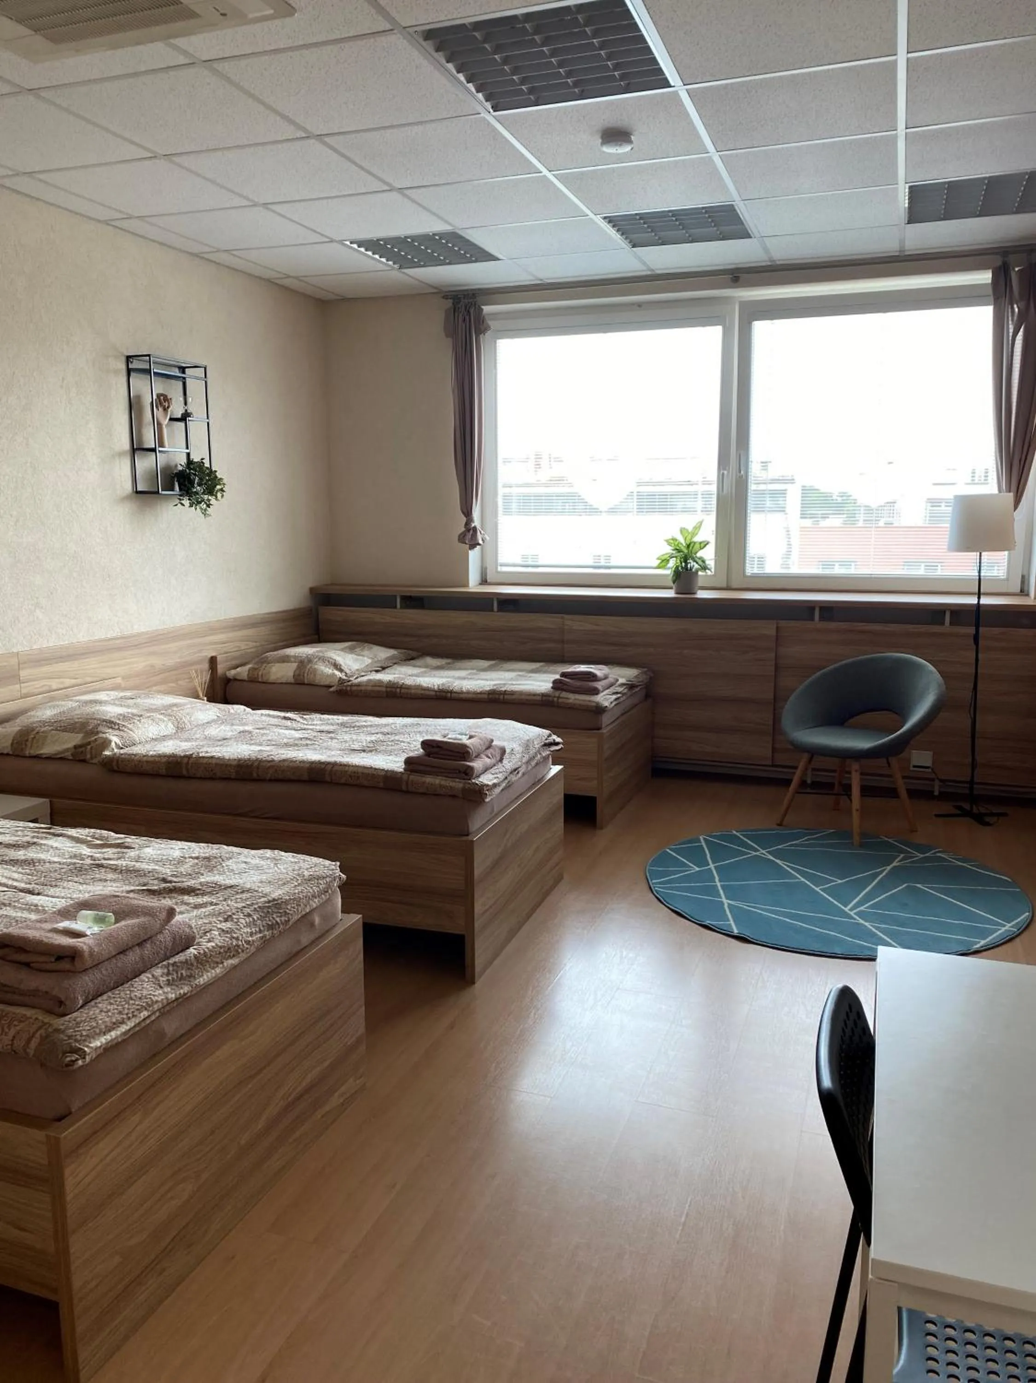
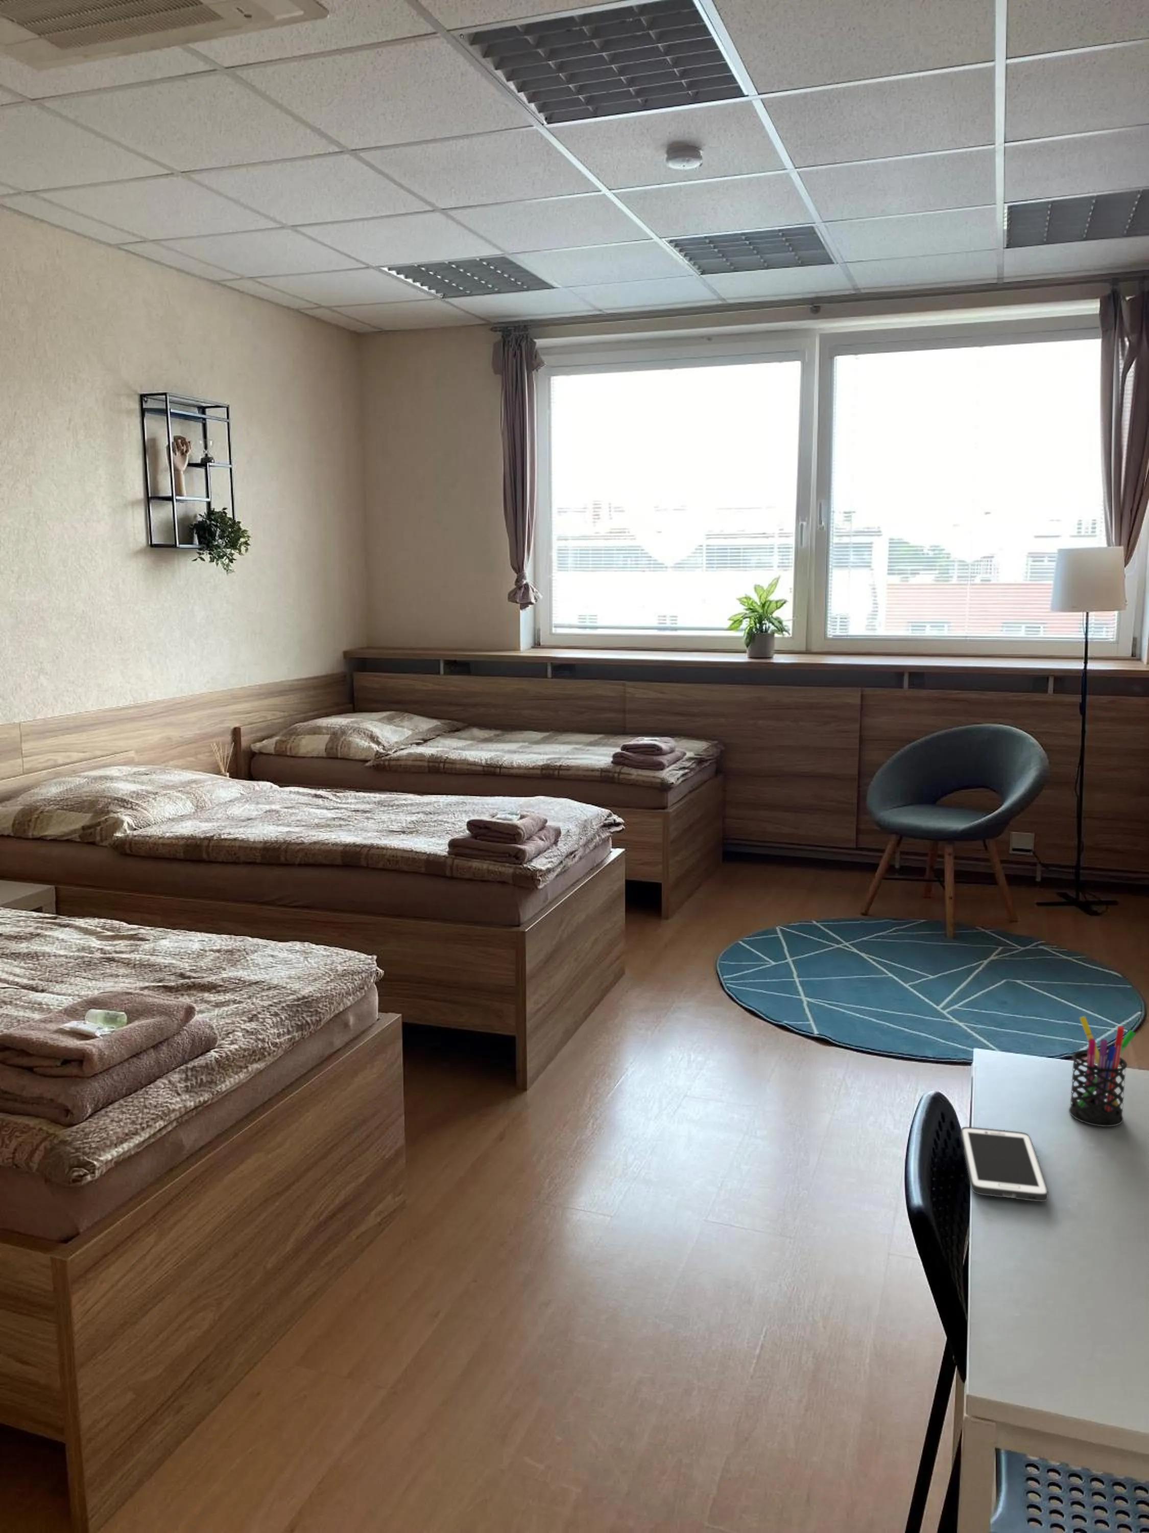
+ pen holder (1106, 1067)
+ cell phone (1002, 1162)
